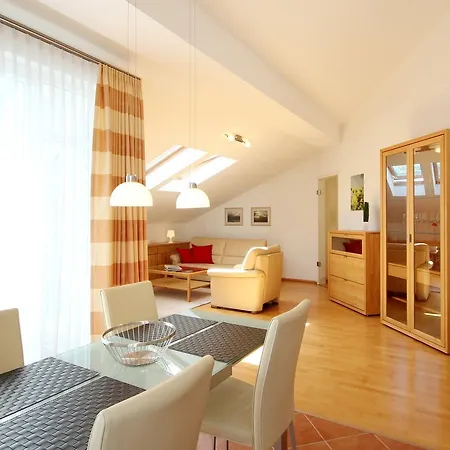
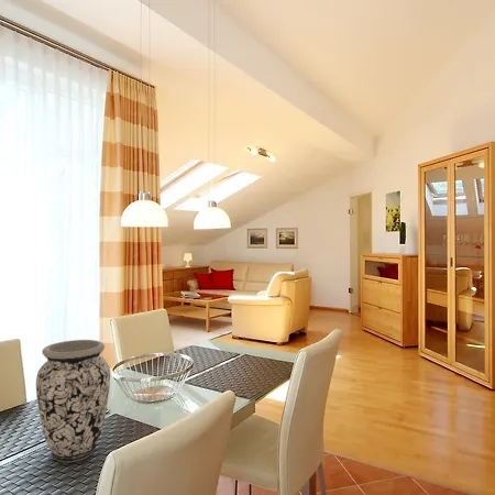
+ vase (74, 398)
